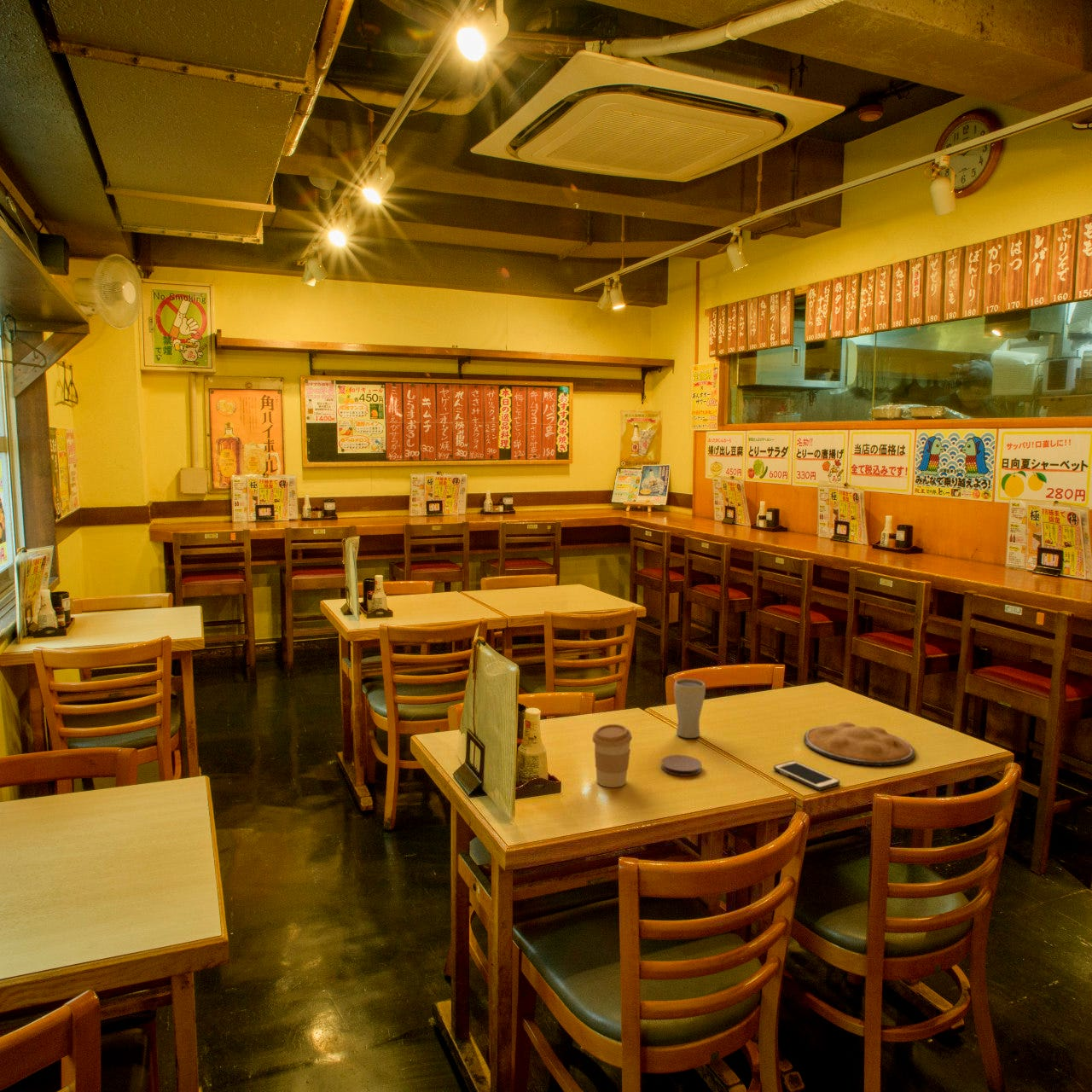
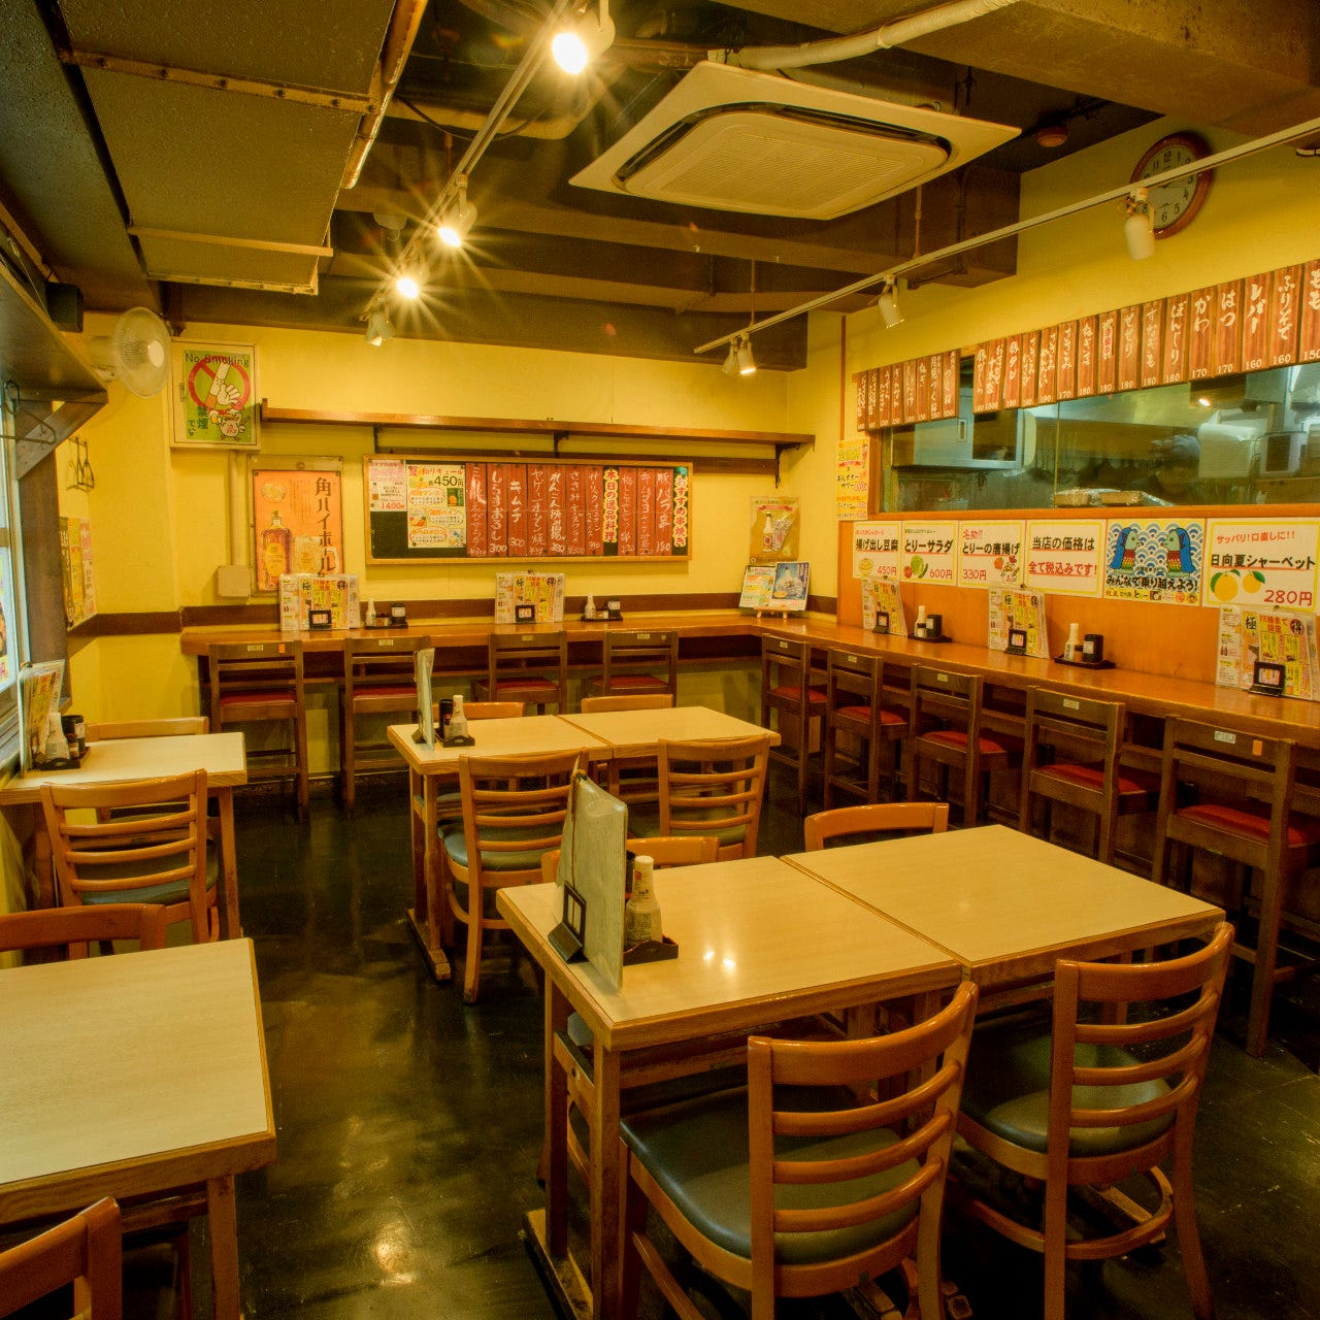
- coffee cup (612, 755)
- plate (858, 736)
- coaster (681, 765)
- drinking glass (688, 709)
- cell phone (805, 775)
